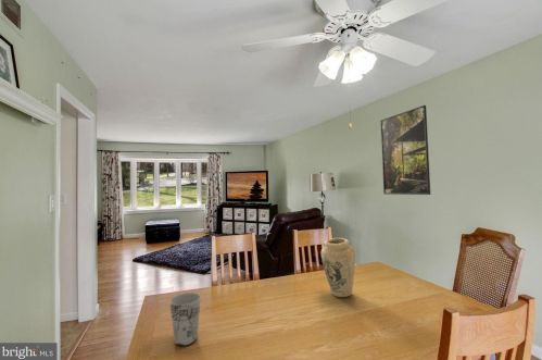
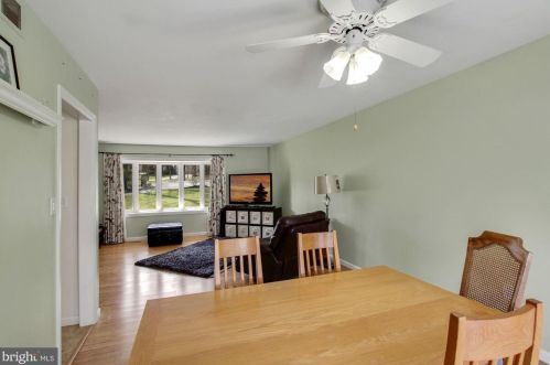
- cup (186, 319)
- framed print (403, 153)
- vase (338, 266)
